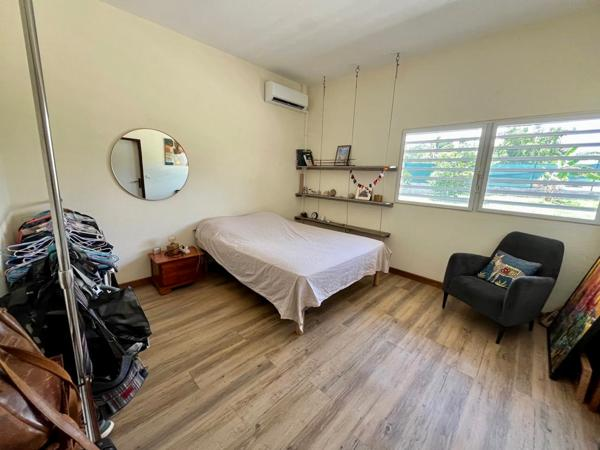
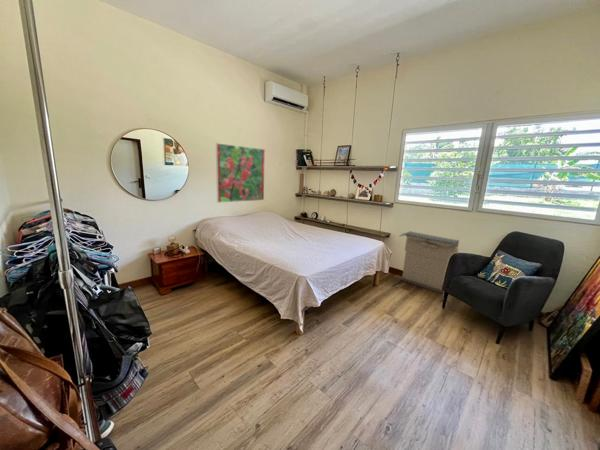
+ laundry hamper (424, 263)
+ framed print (242, 174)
